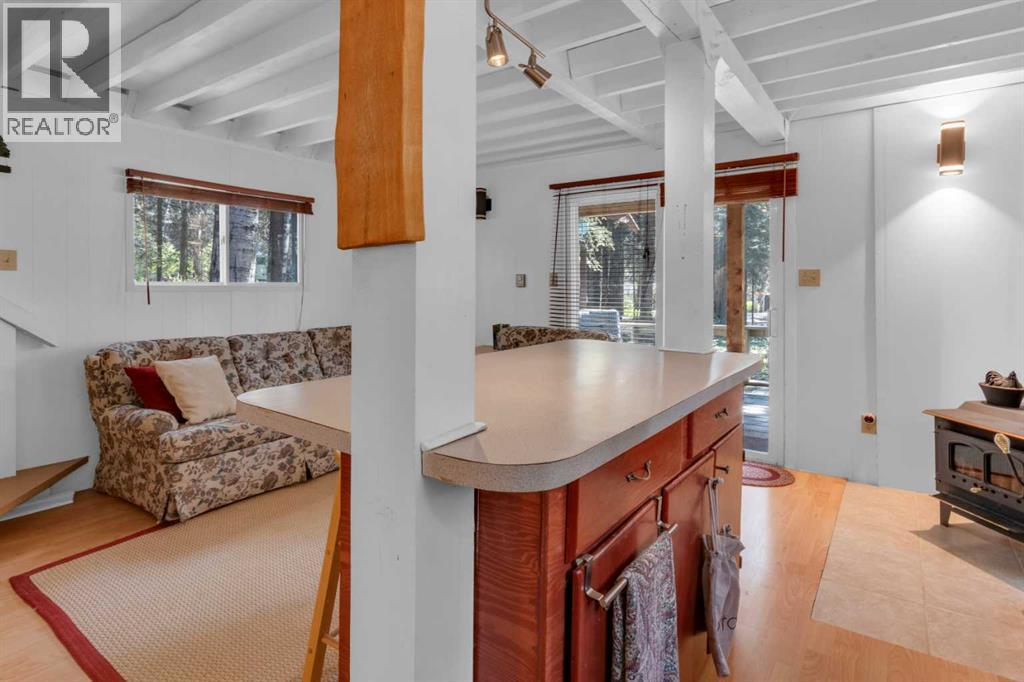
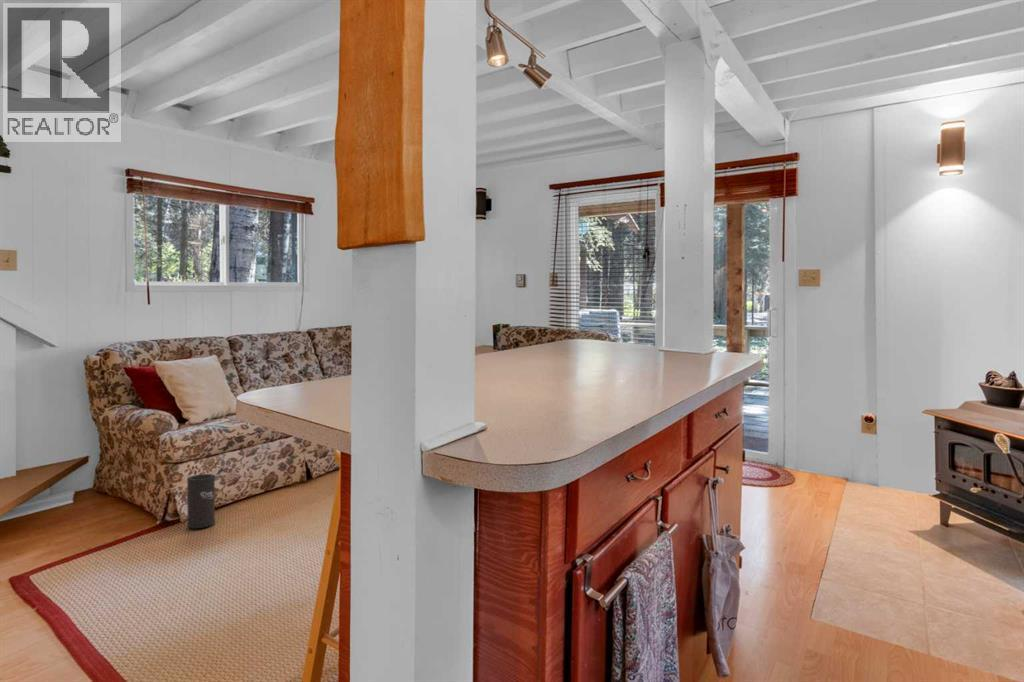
+ speaker (201, 501)
